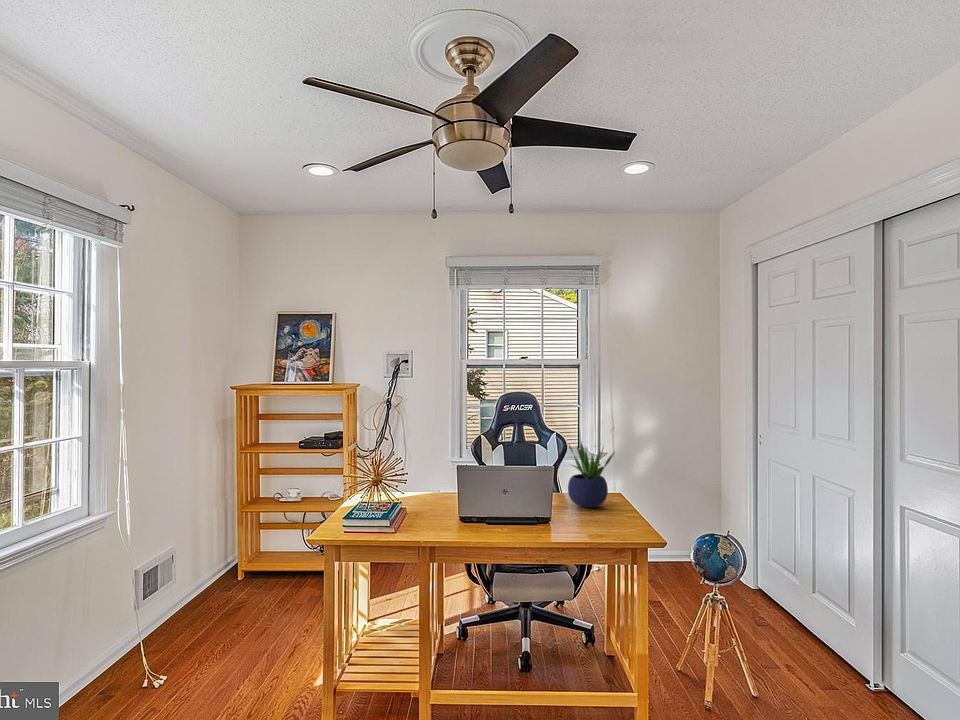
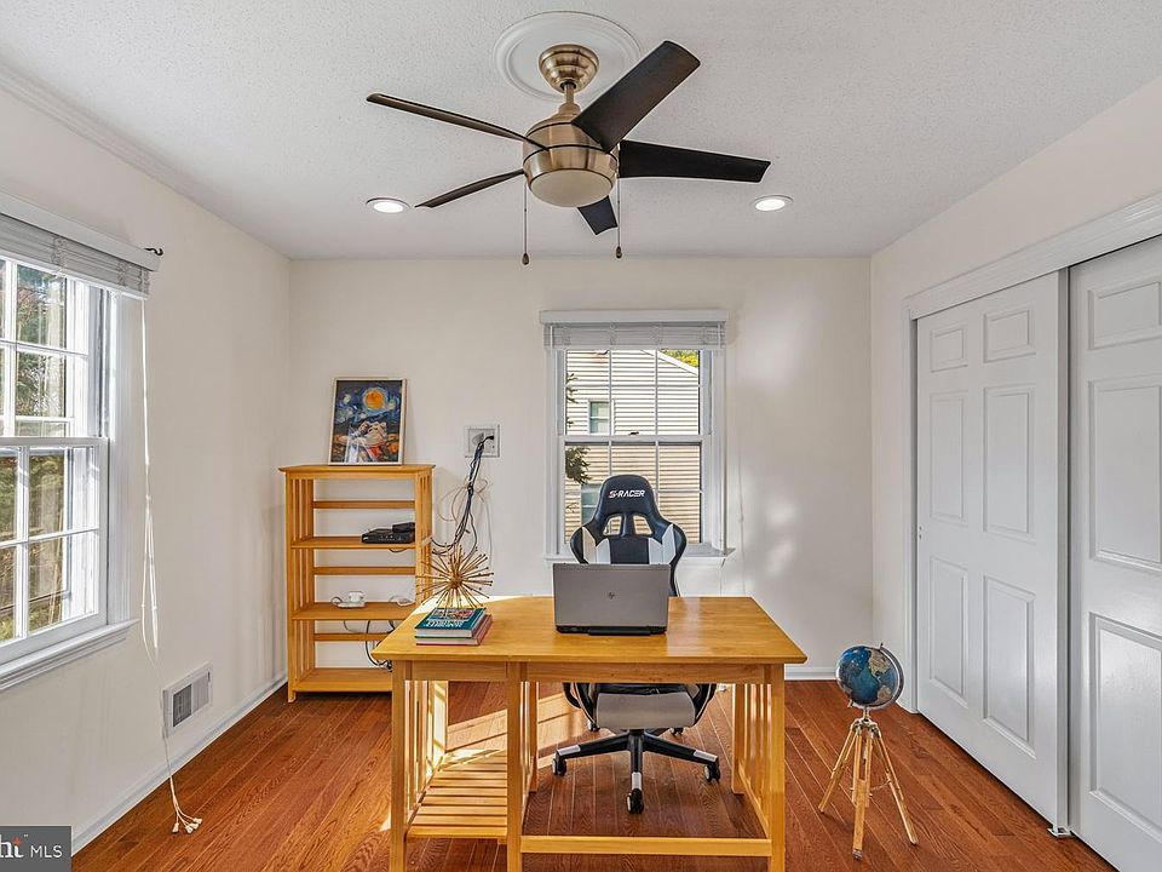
- potted plant (591, 473)
